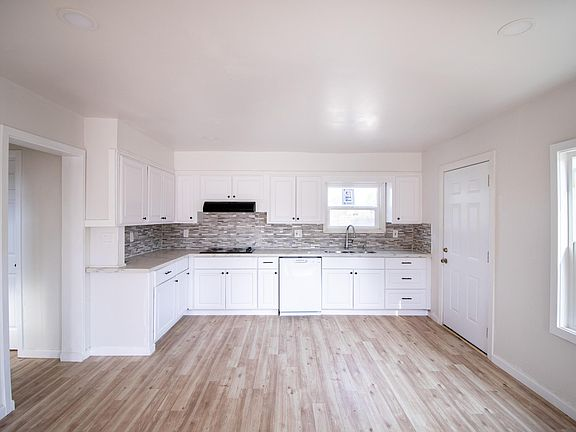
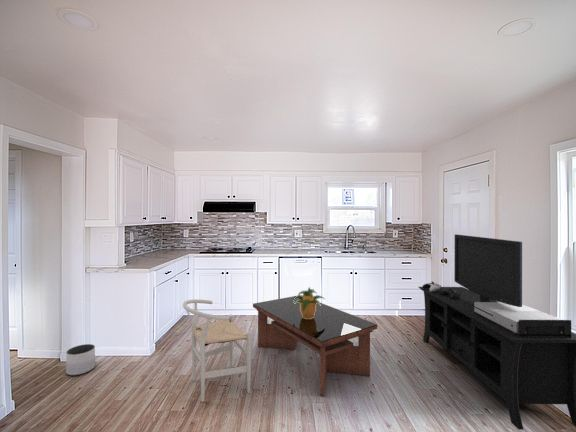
+ potted plant (310, 302)
+ planter (80, 359)
+ media console (480, 305)
+ chair (213, 342)
+ coffee table (308, 336)
